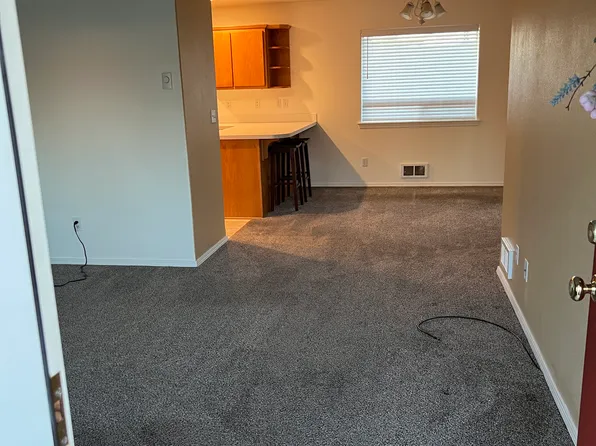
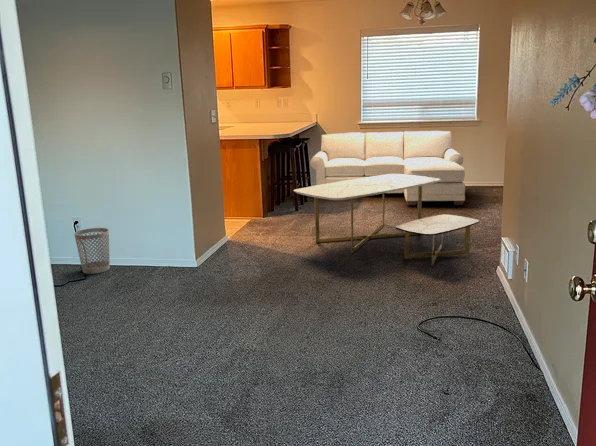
+ coffee table (397, 225)
+ sofa (385, 165)
+ wastebasket (93, 250)
